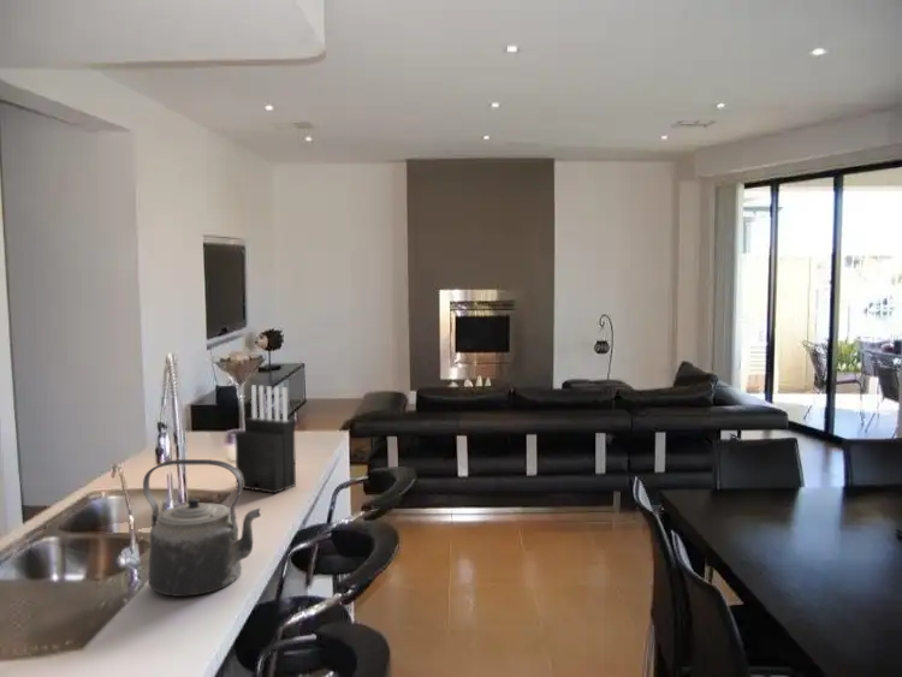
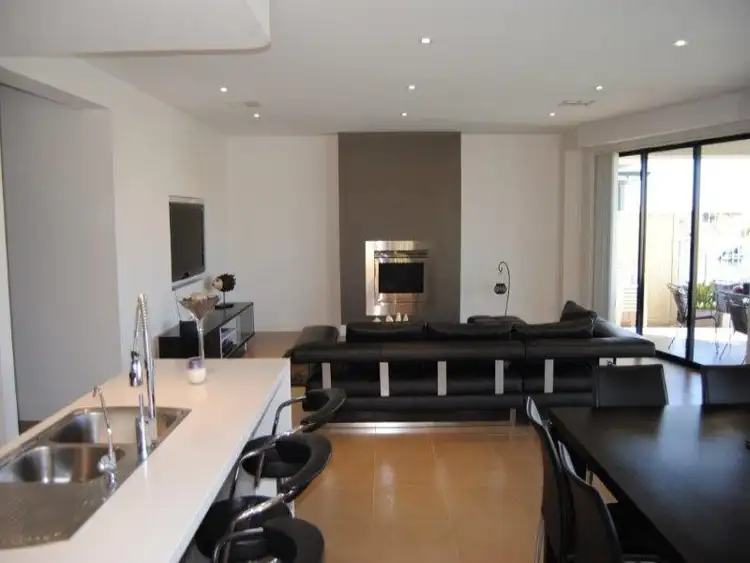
- kettle (203, 519)
- knife block (262, 438)
